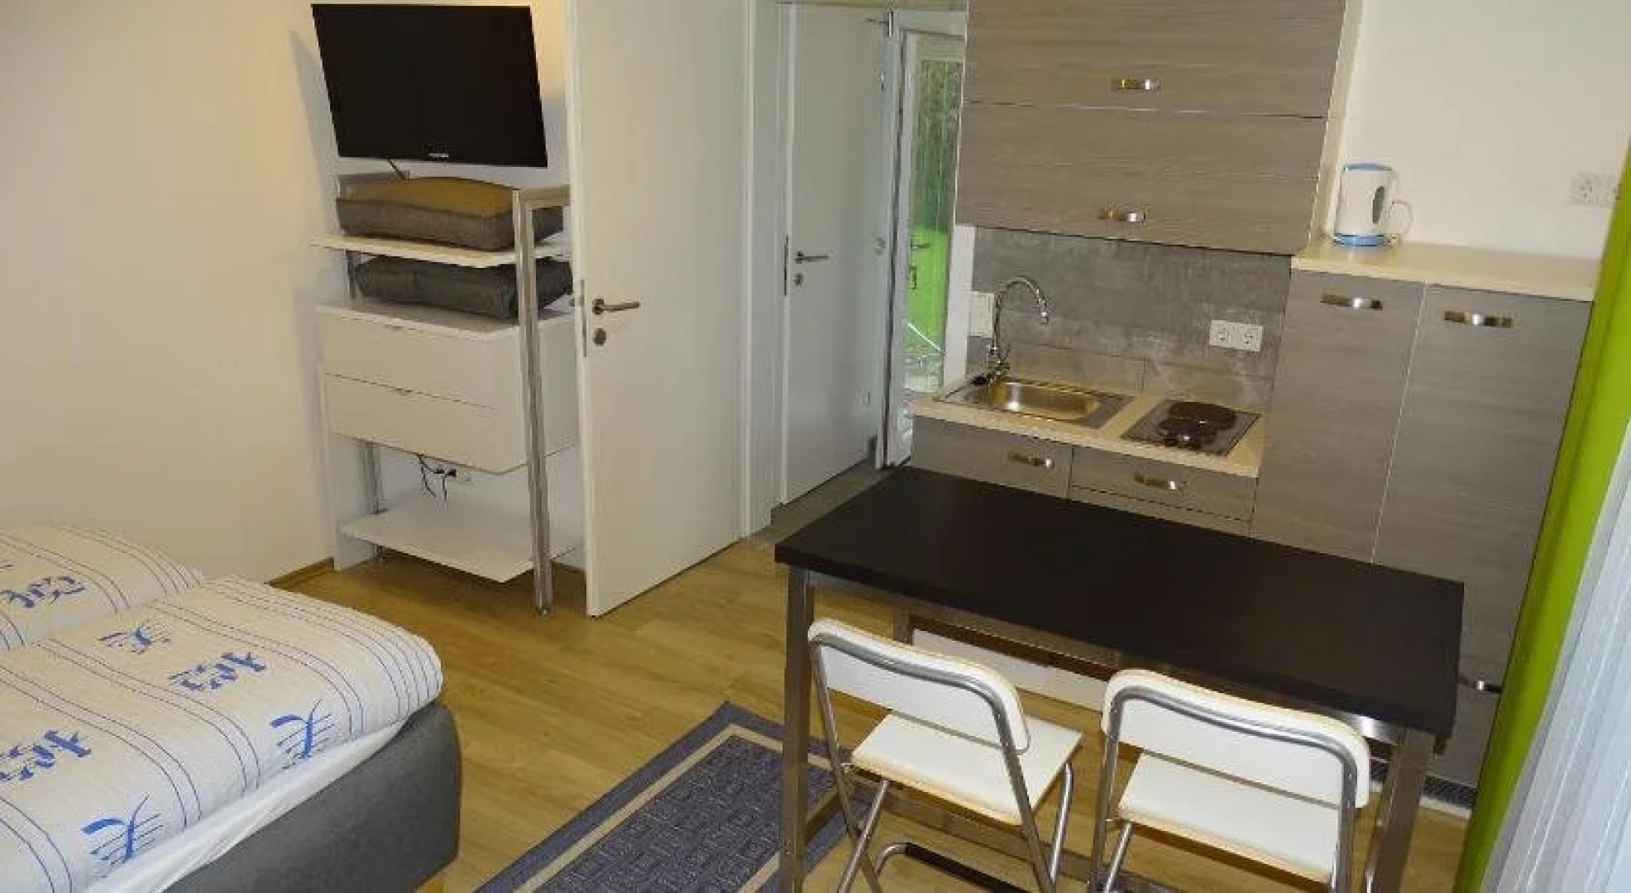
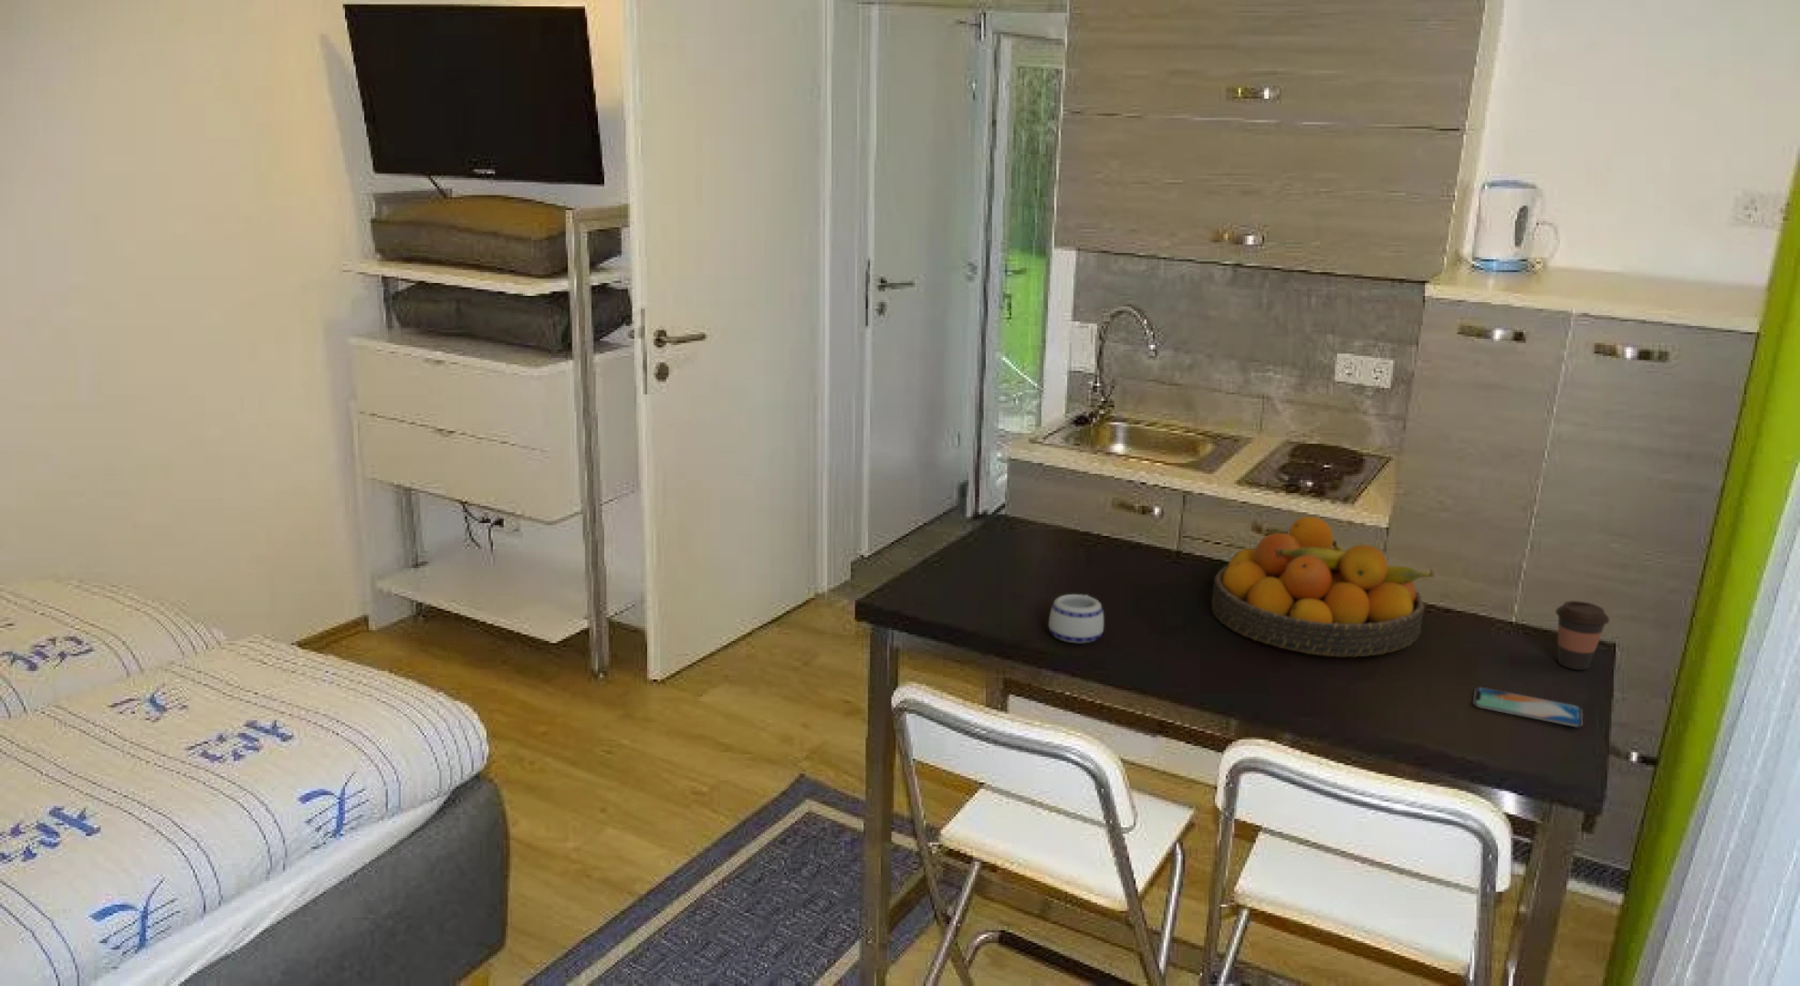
+ mug (1078, 616)
+ coffee cup (1578, 635)
+ fruit bowl (1318, 576)
+ smartphone (1527, 706)
